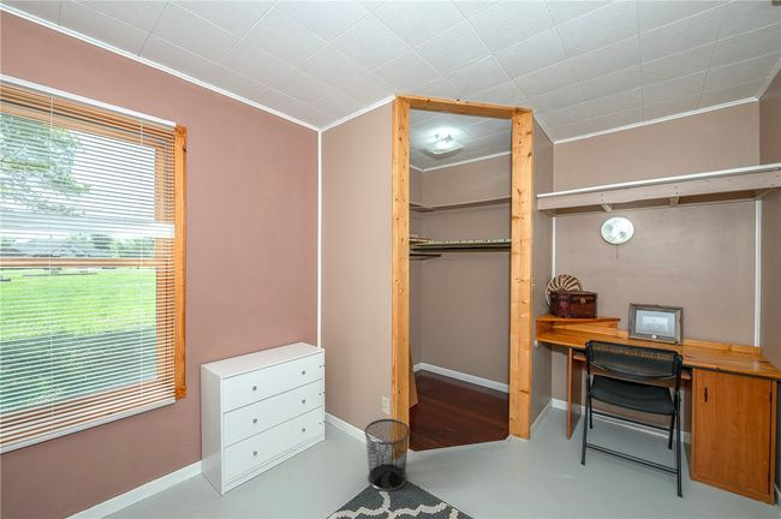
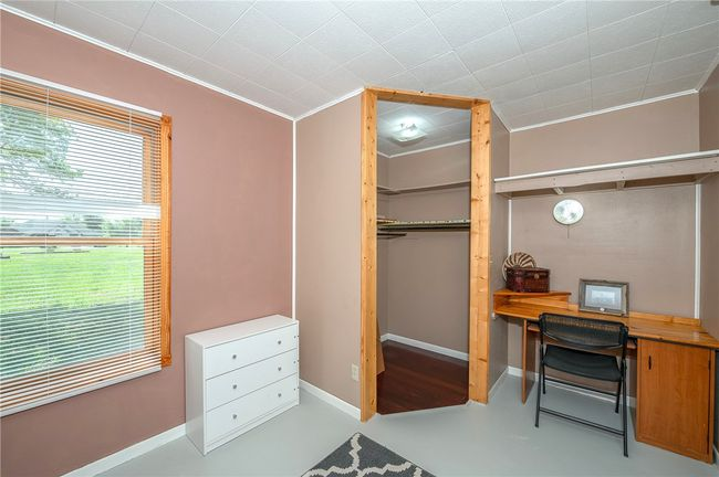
- waste bin (386, 453)
